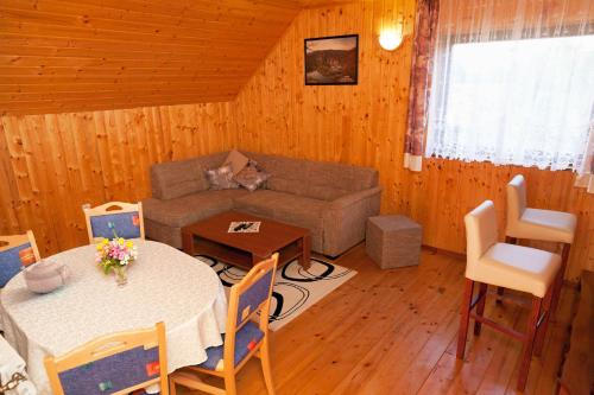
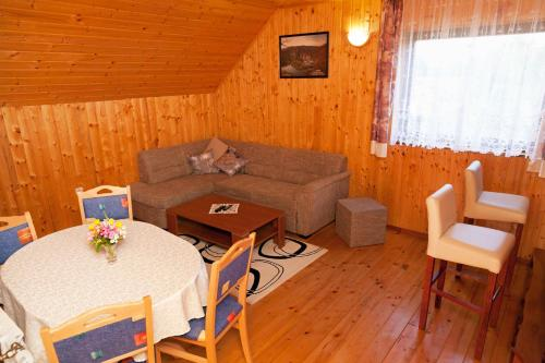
- teapot (46, 274)
